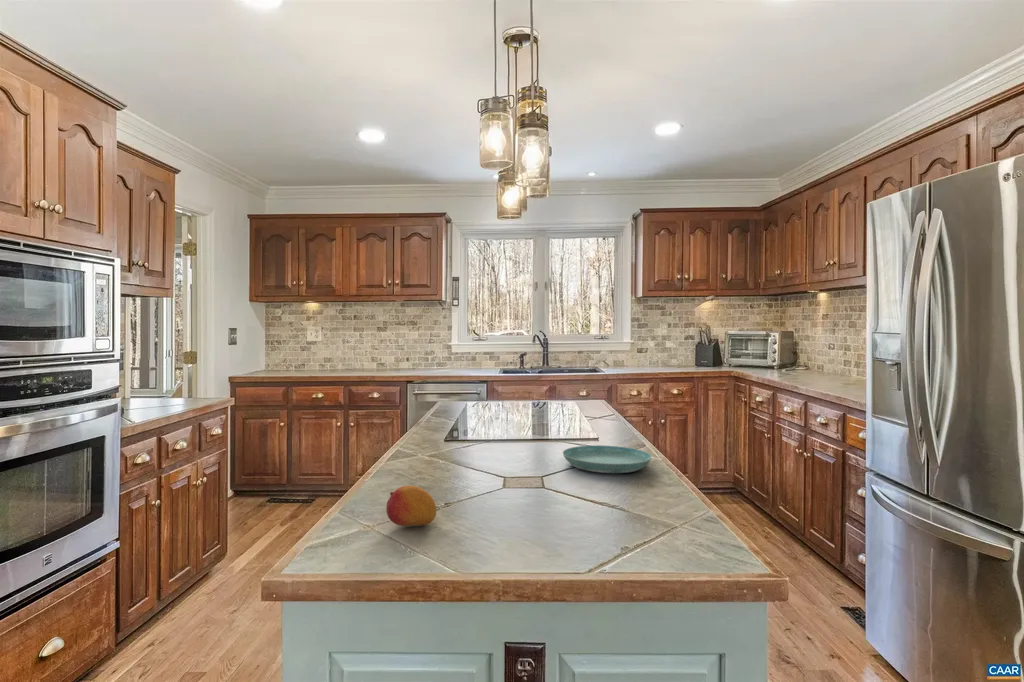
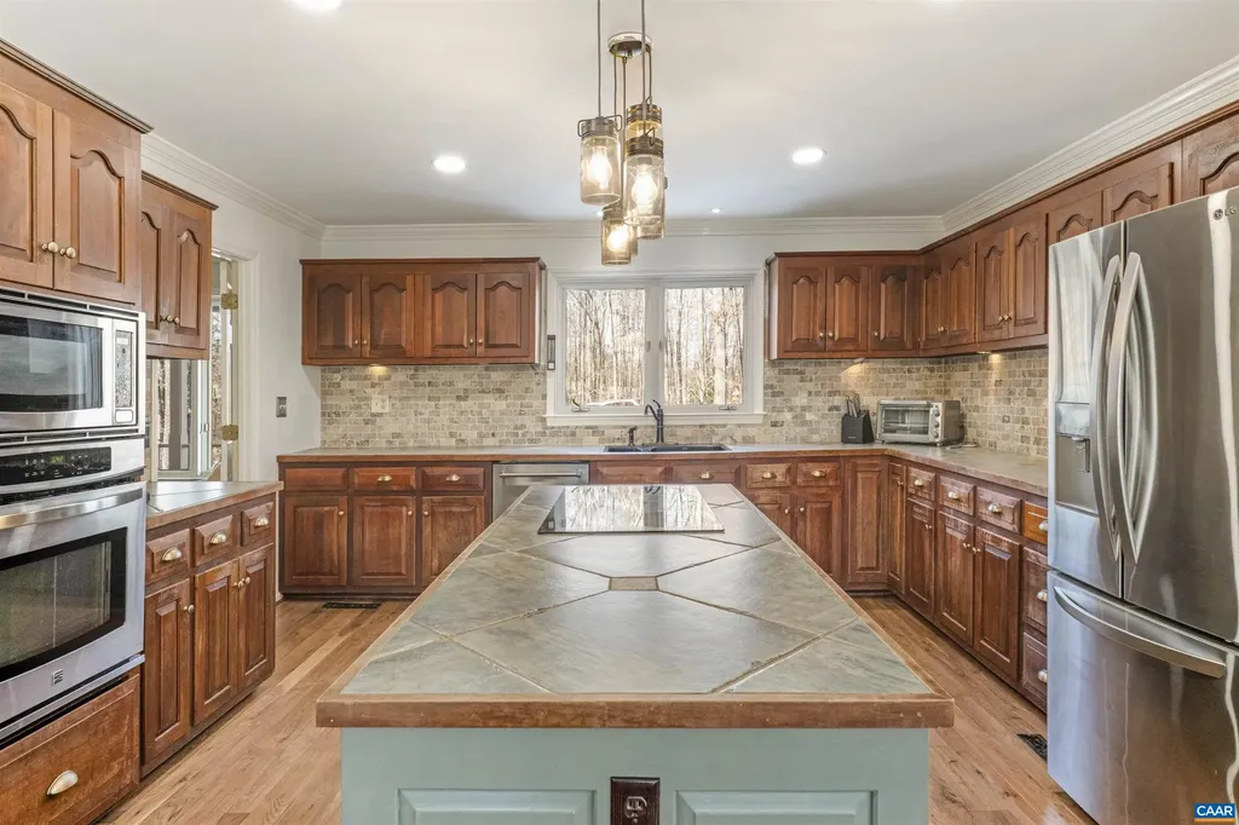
- saucer (606, 459)
- fruit (411, 505)
